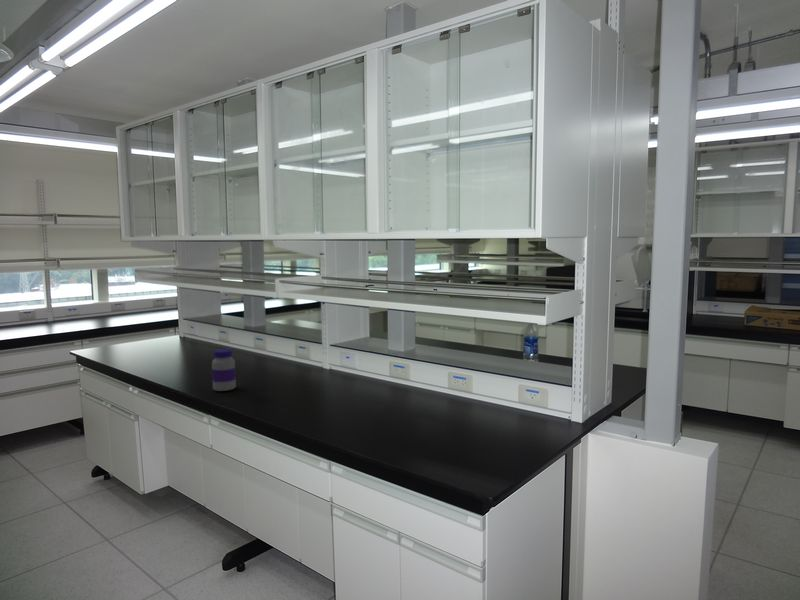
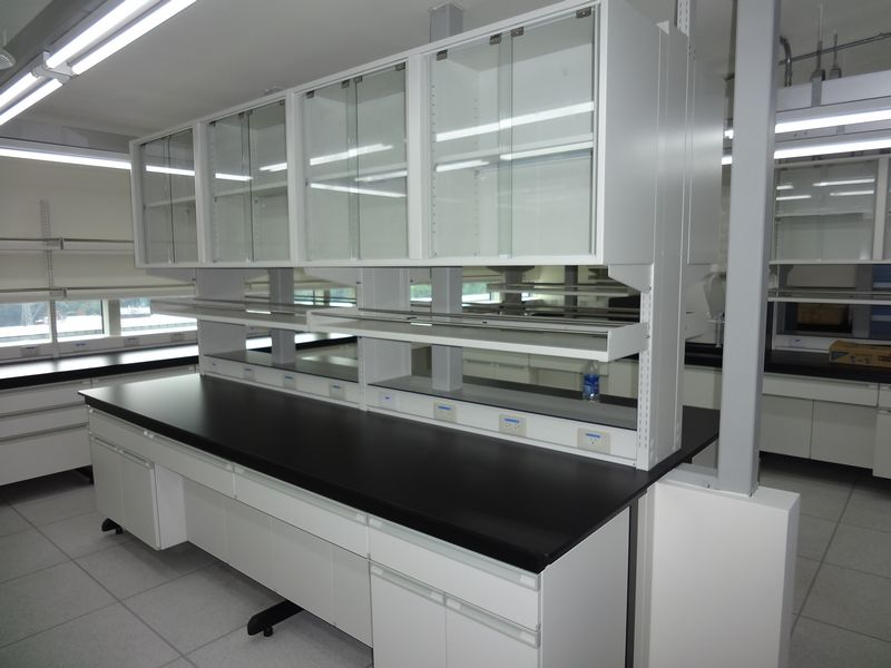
- jar (223, 369)
